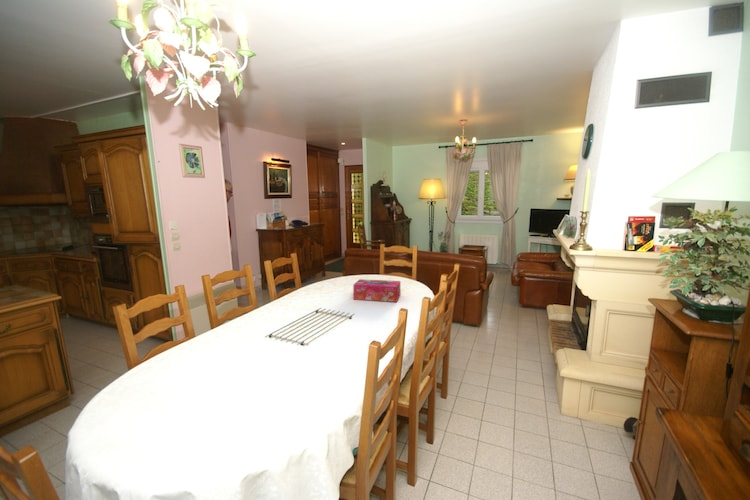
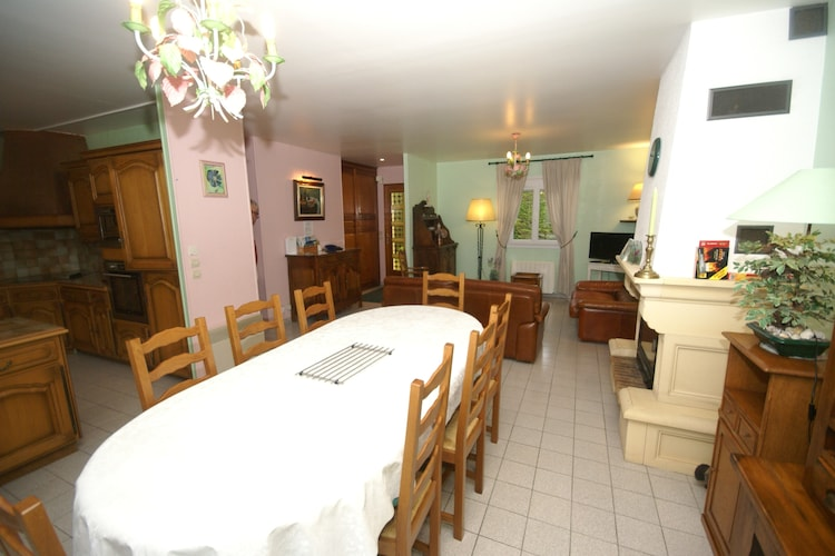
- tissue box (377, 290)
